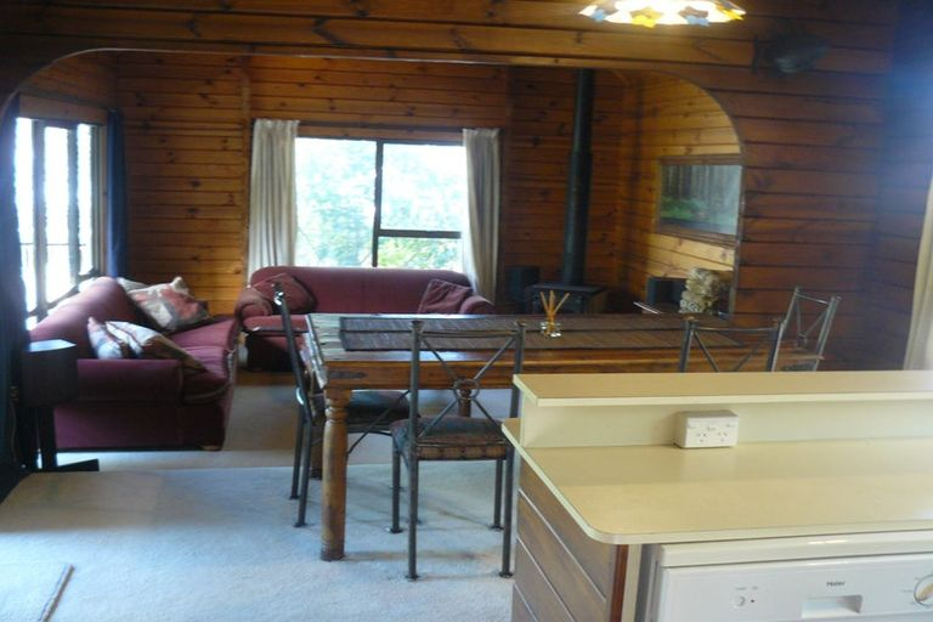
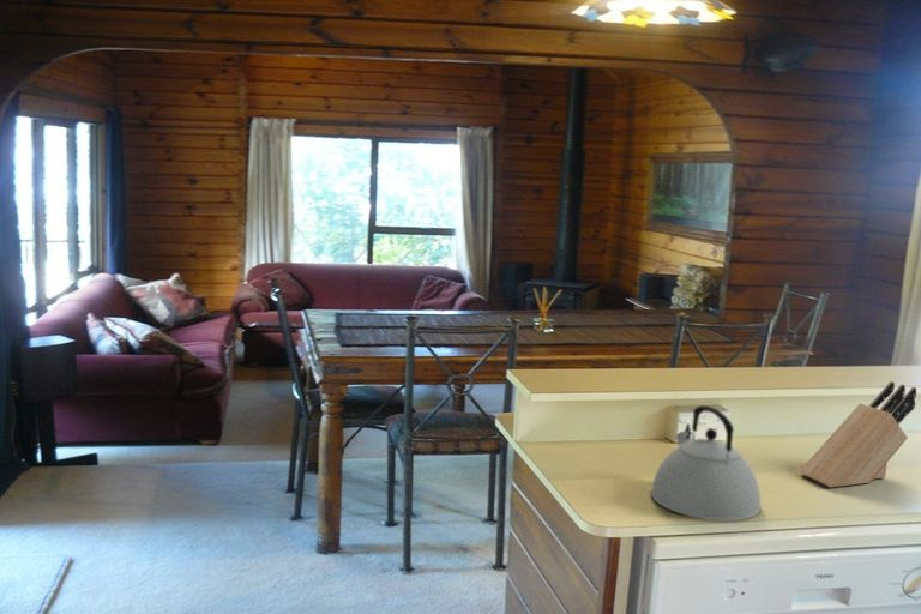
+ knife block (862, 431)
+ kettle (708, 453)
